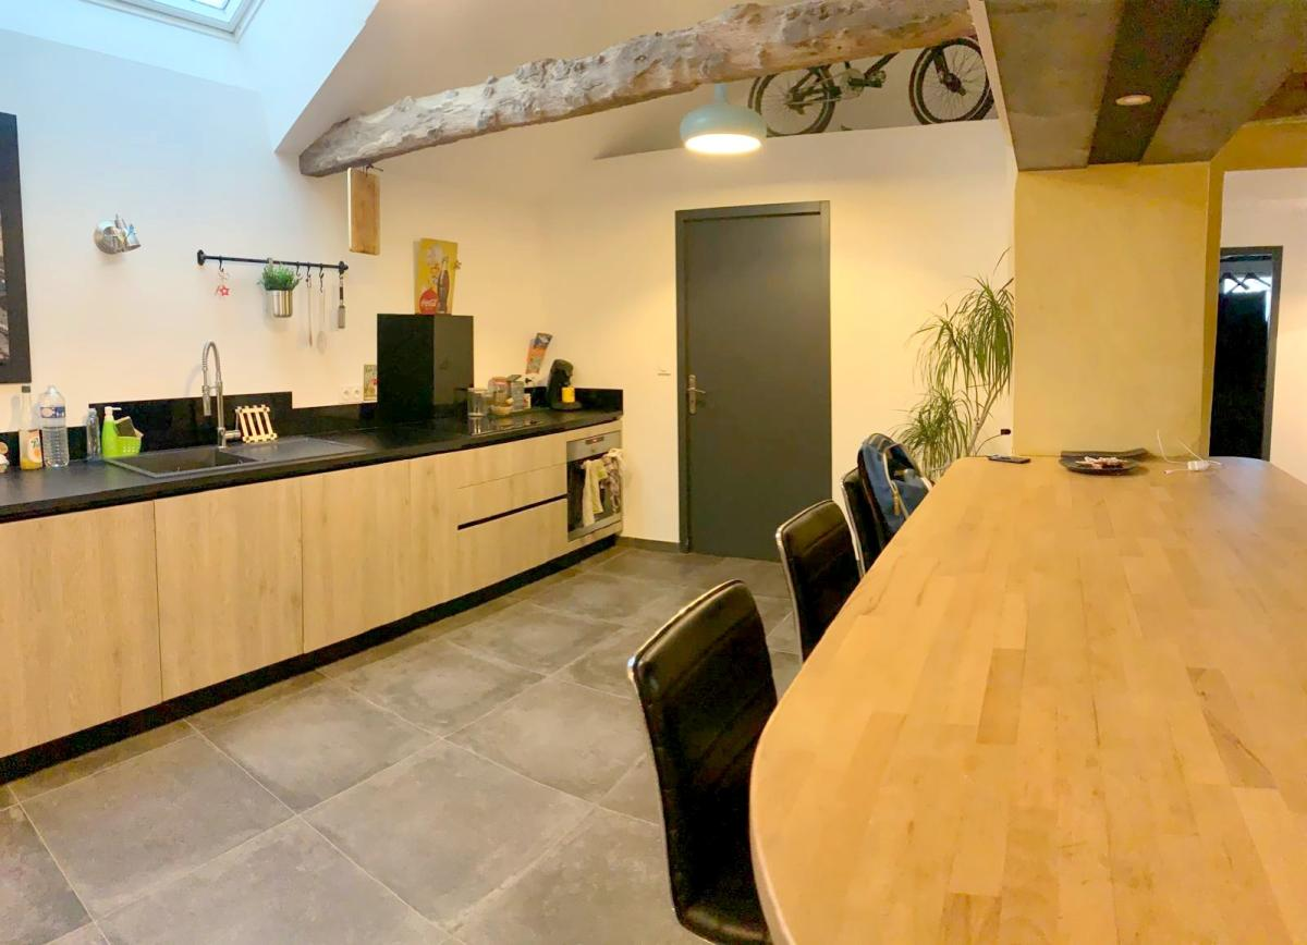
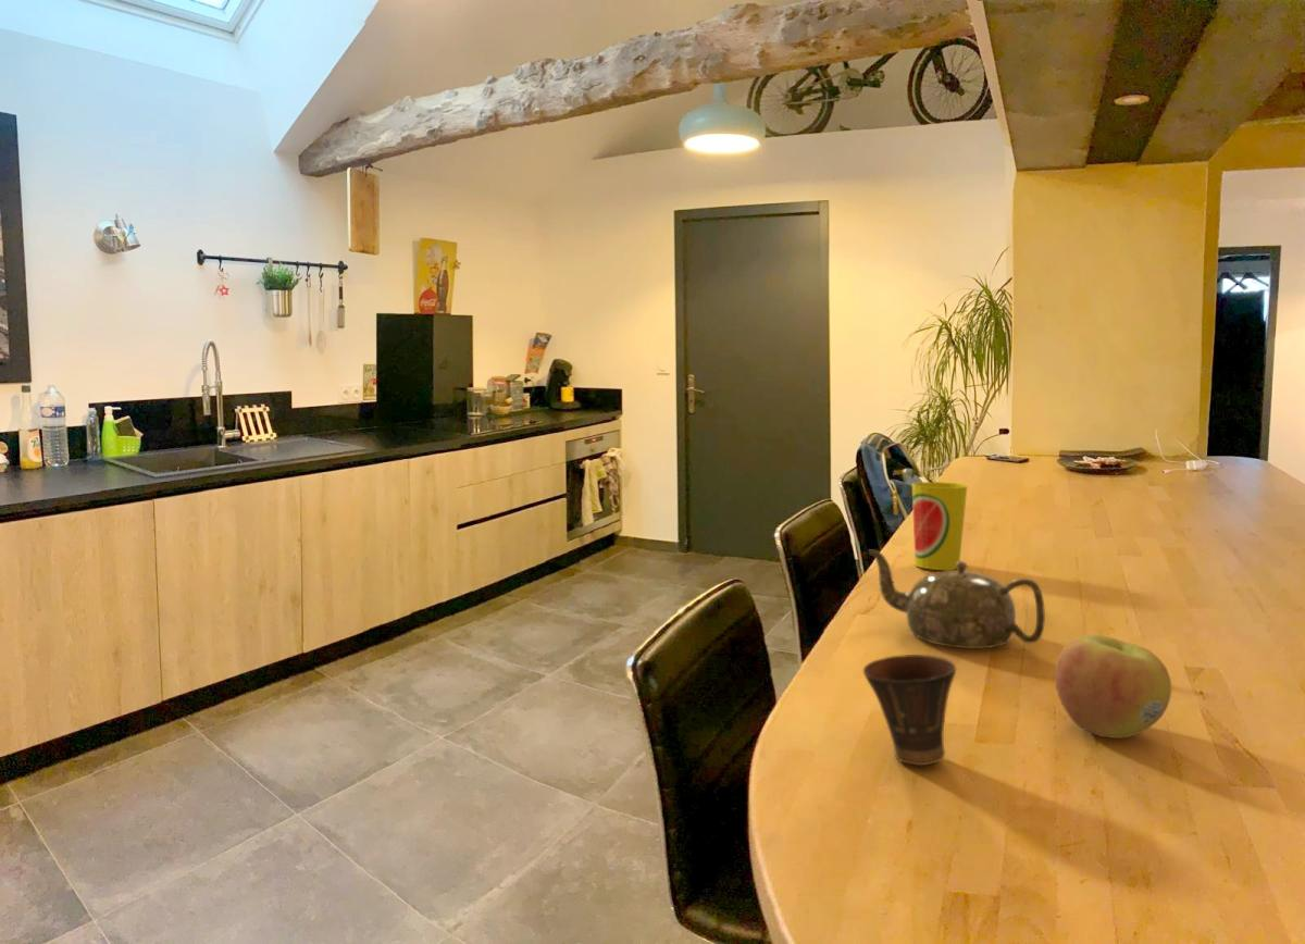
+ apple (1110, 685)
+ cup (907, 709)
+ cup (937, 525)
+ teapot (950, 596)
